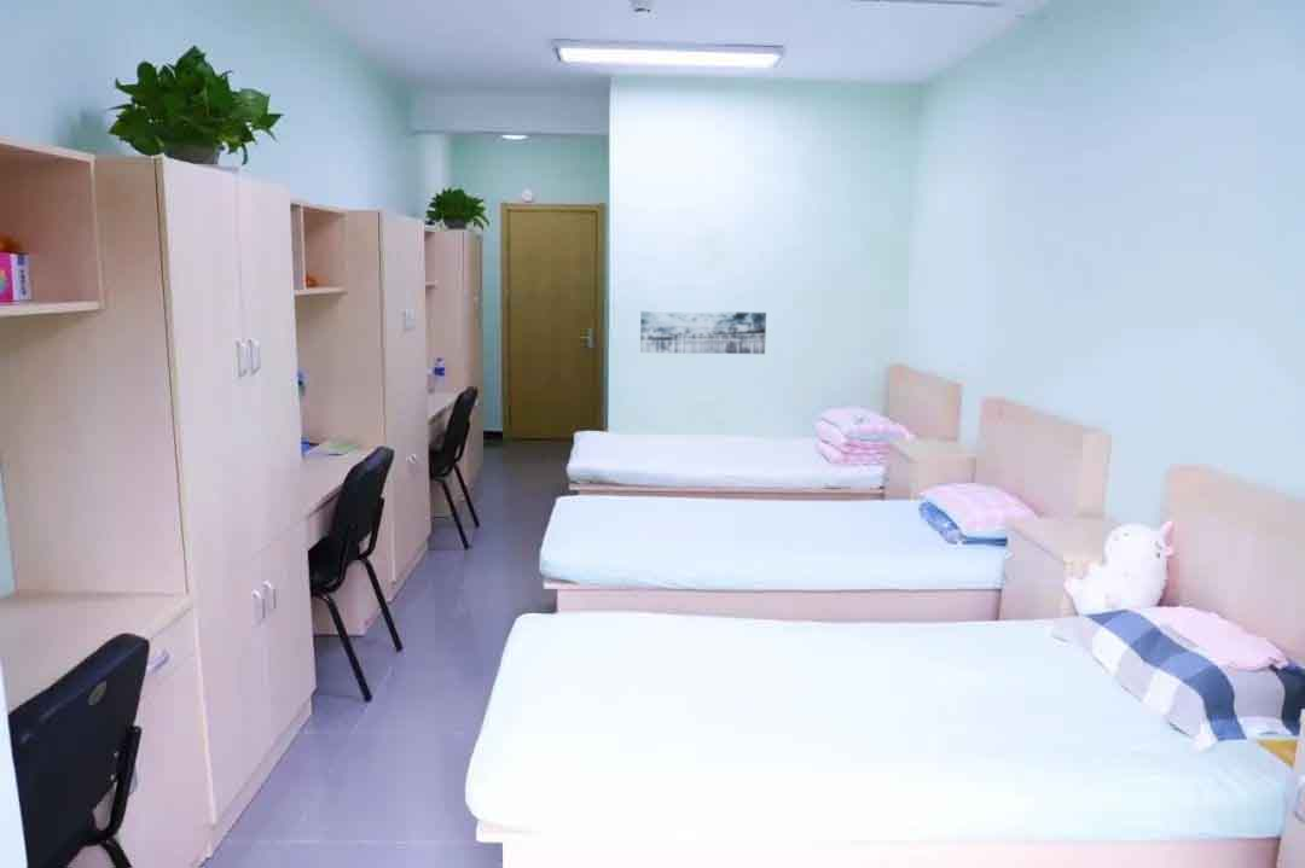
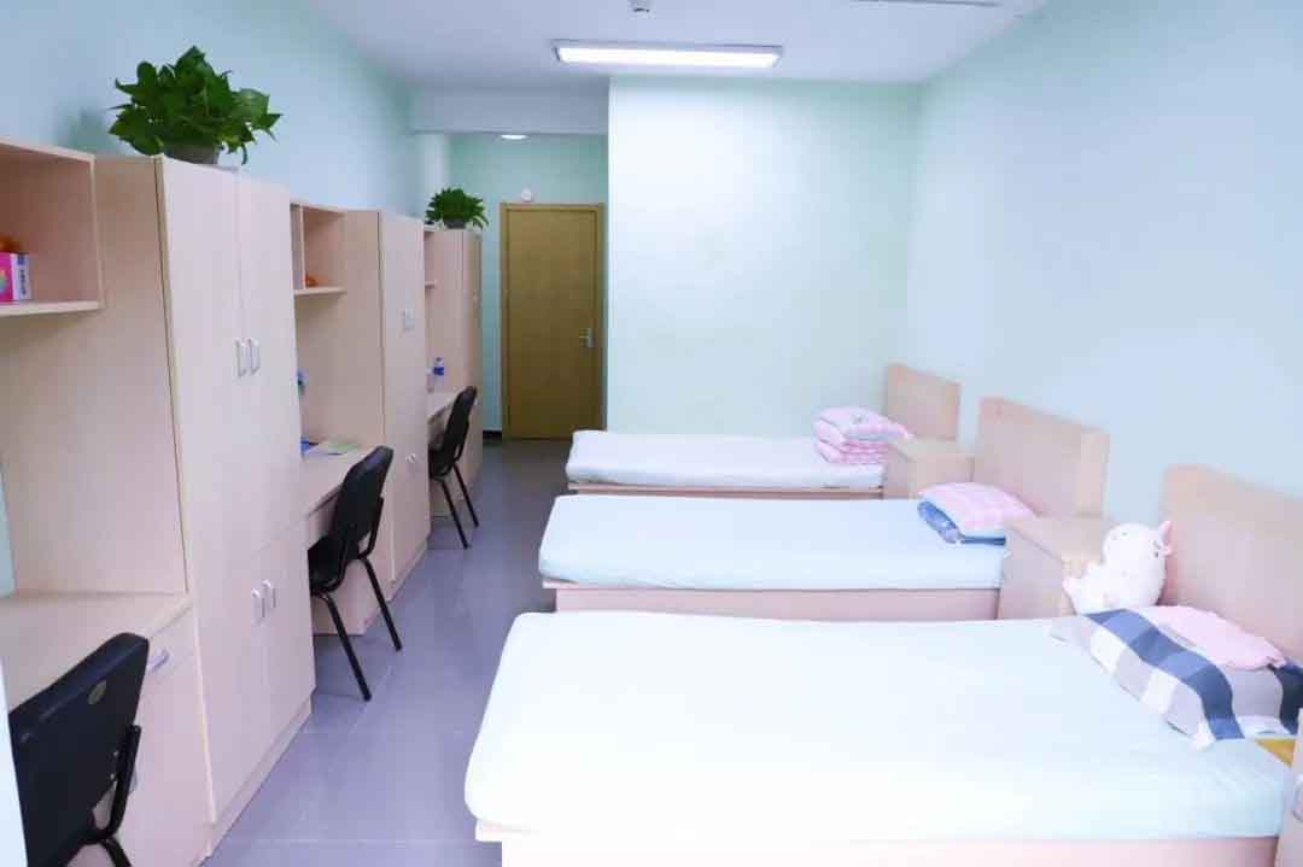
- wall art (702, 332)
